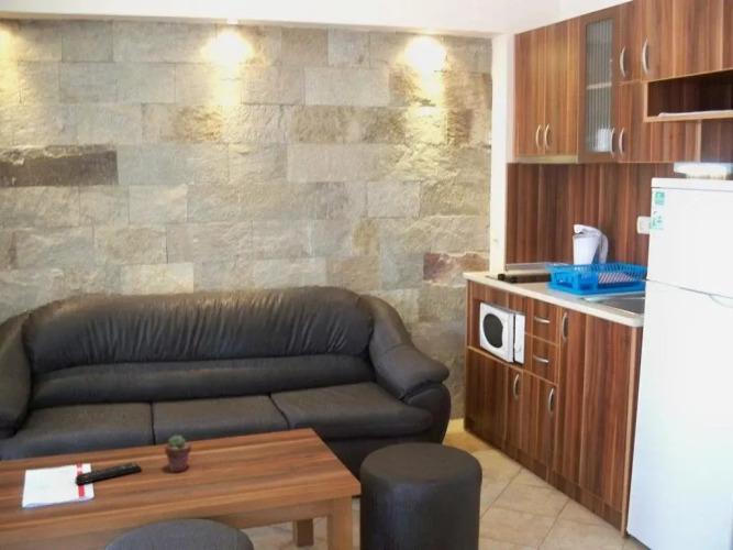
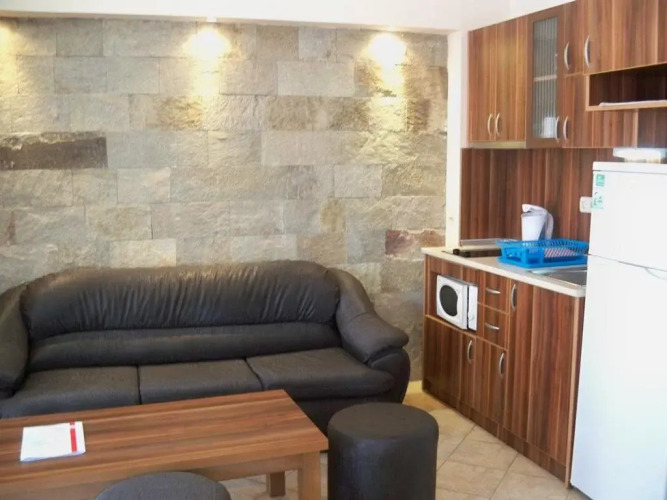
- remote control (109, 473)
- potted succulent (177, 451)
